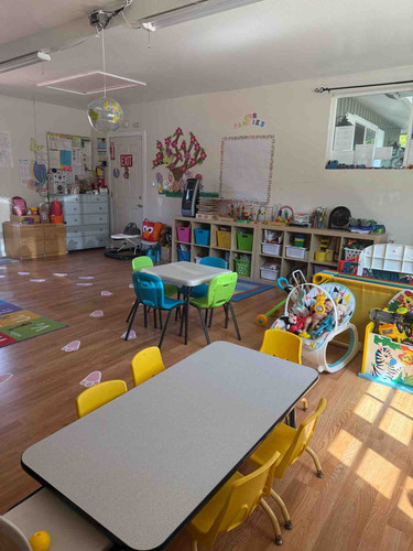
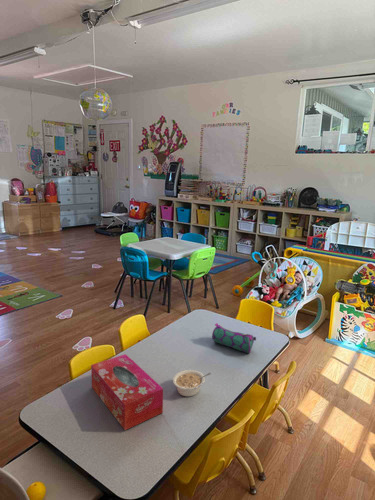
+ tissue box (125, 387)
+ legume (189, 382)
+ pencil case (233, 338)
